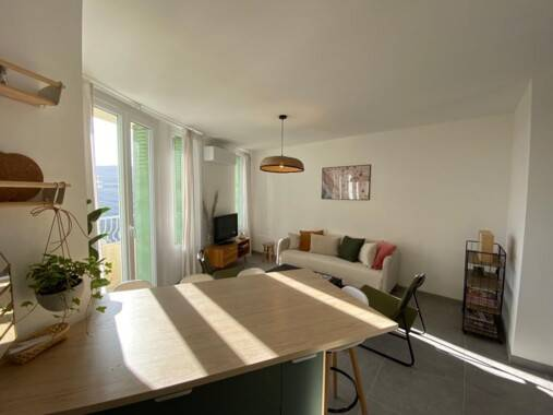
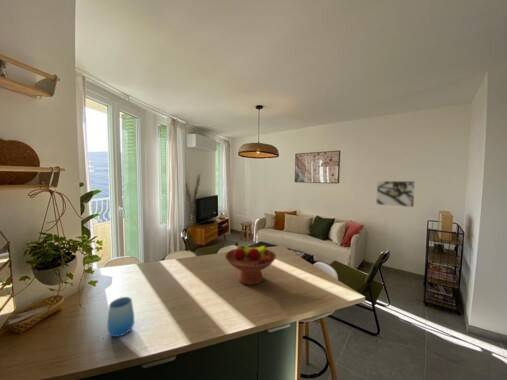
+ fruit bowl (250, 262)
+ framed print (394, 193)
+ cup (121, 316)
